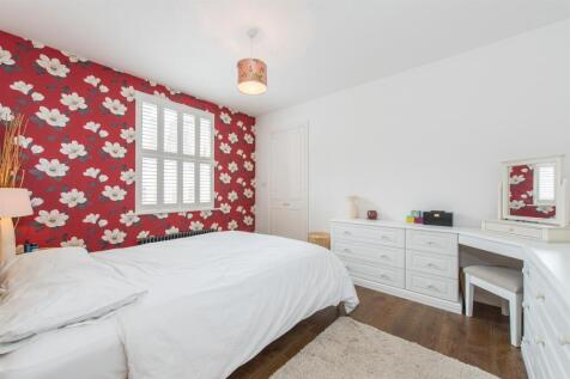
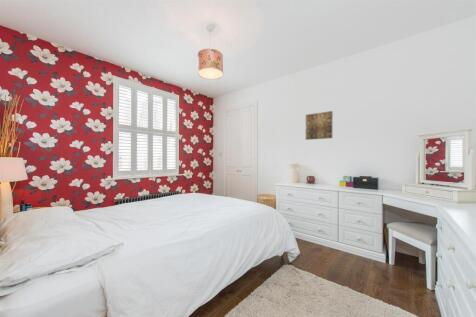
+ wall art (318, 126)
